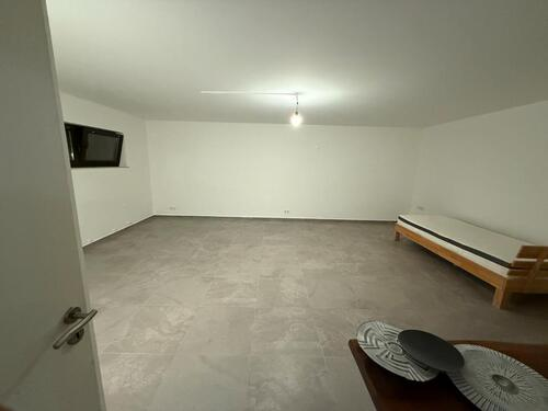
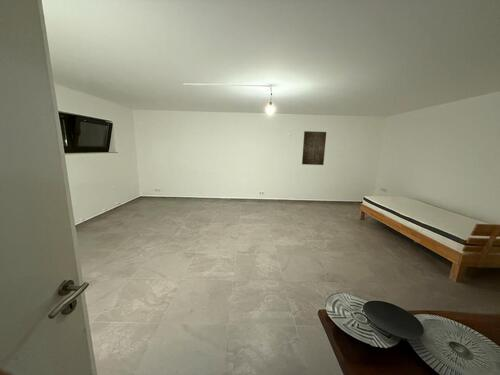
+ wall art (313, 148)
